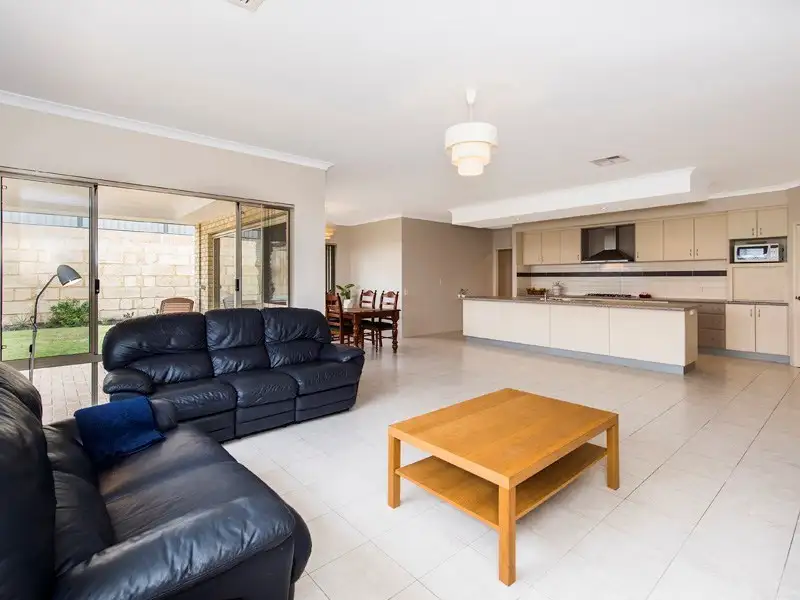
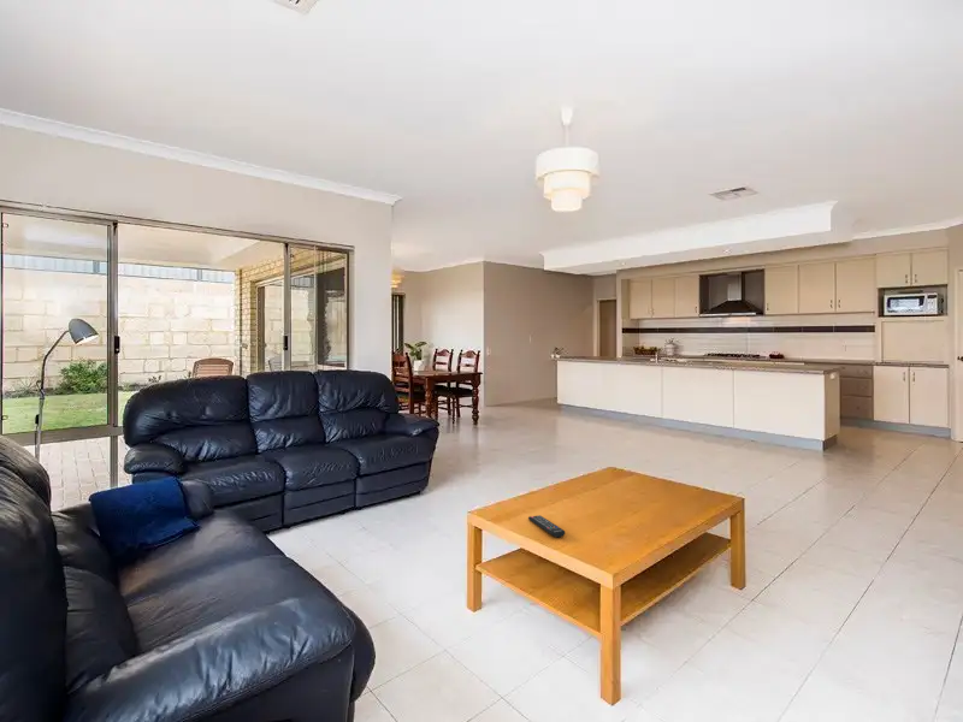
+ remote control (545, 525)
